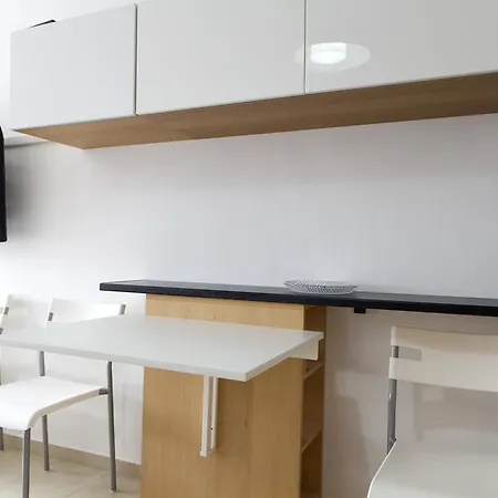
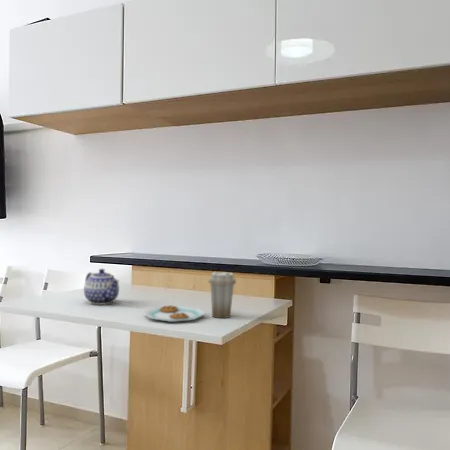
+ teapot (101, 285)
+ plate (190, 307)
